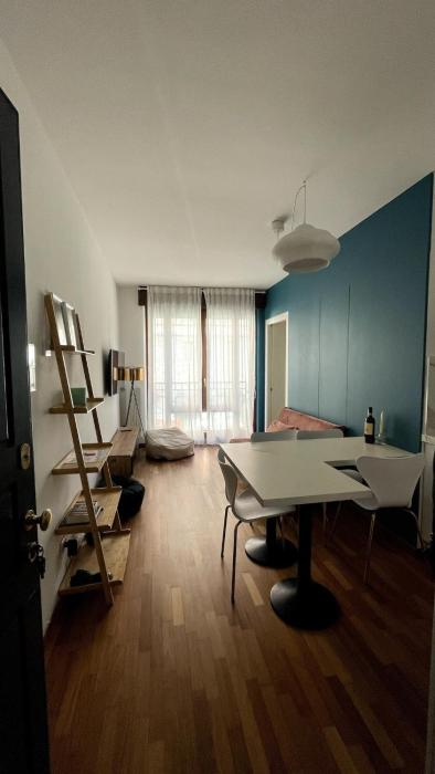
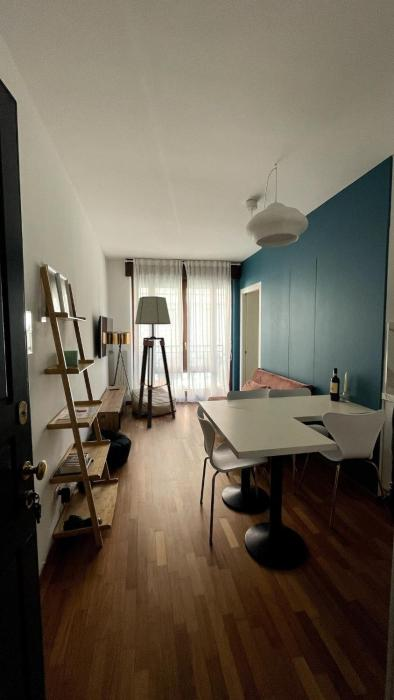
+ floor lamp (152, 359)
